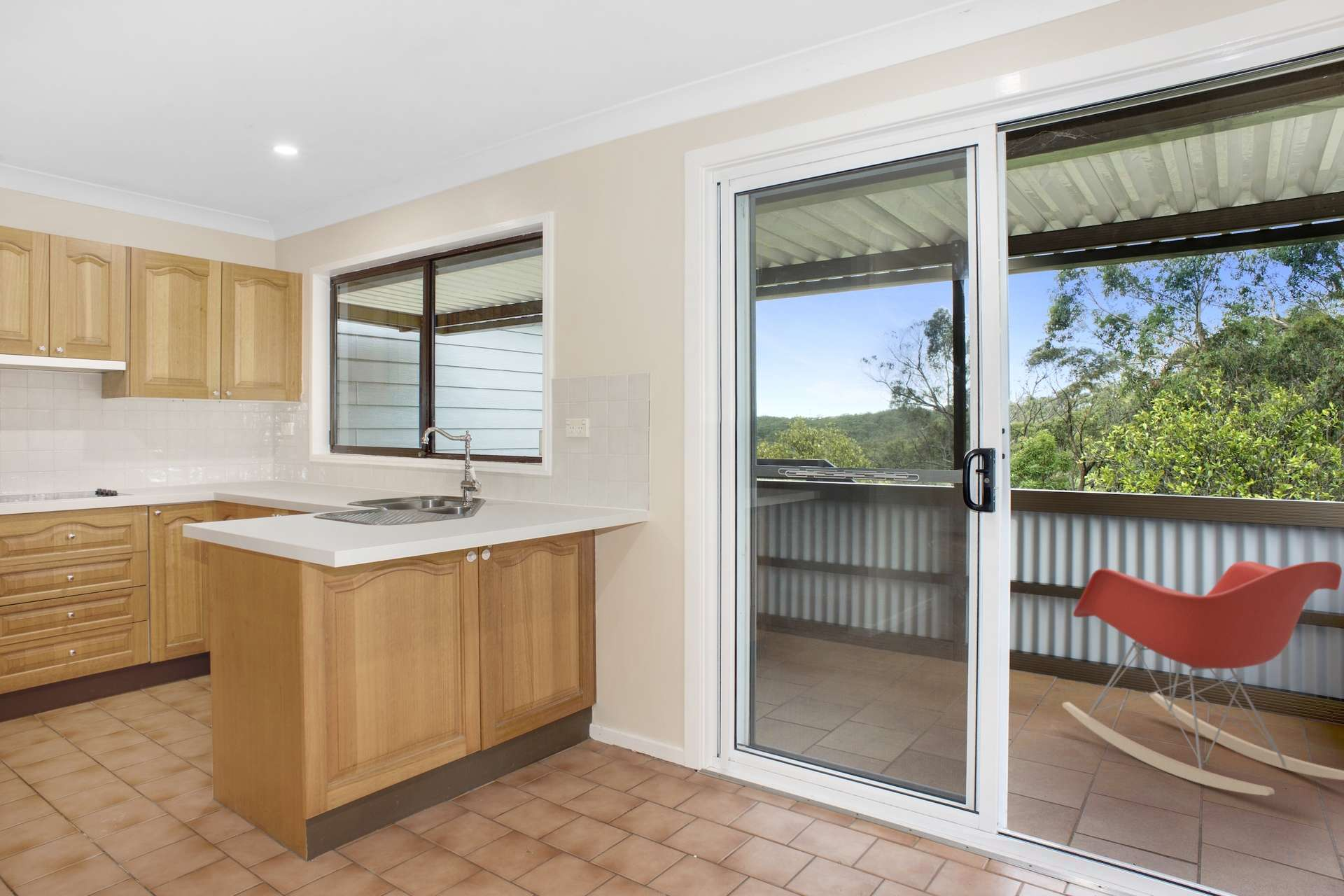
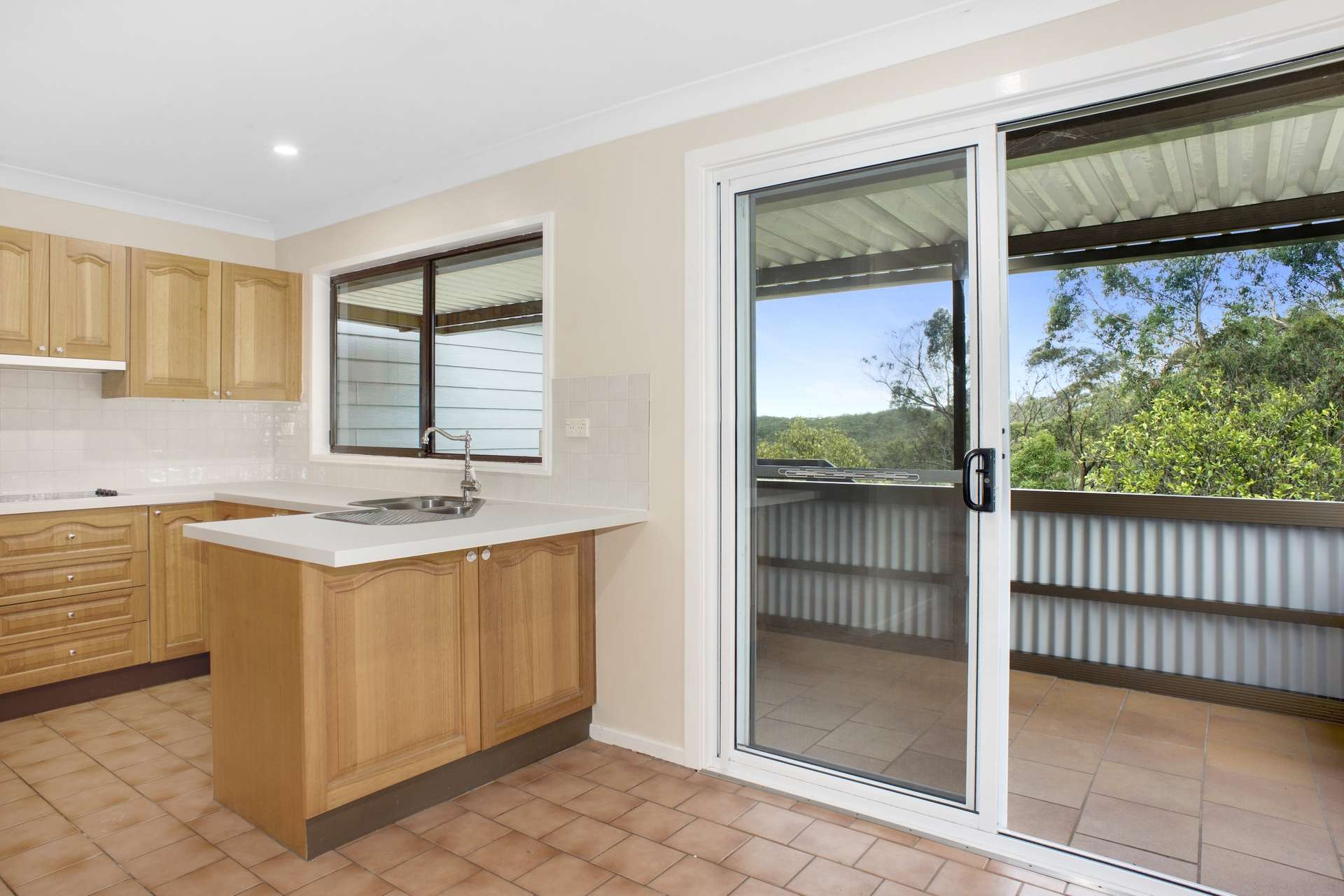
- armchair (1200, 652)
